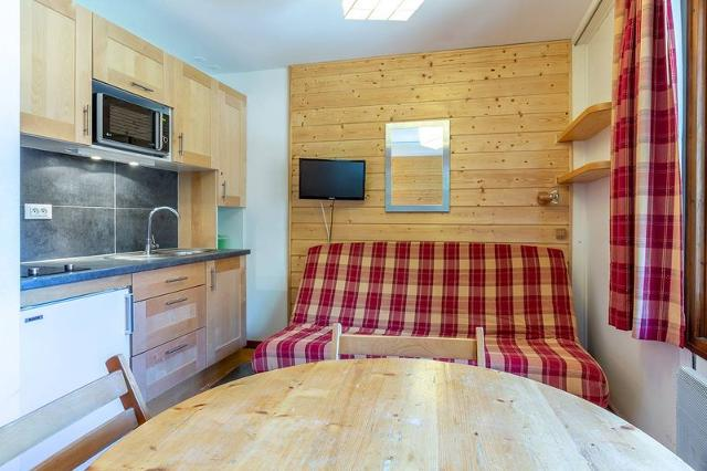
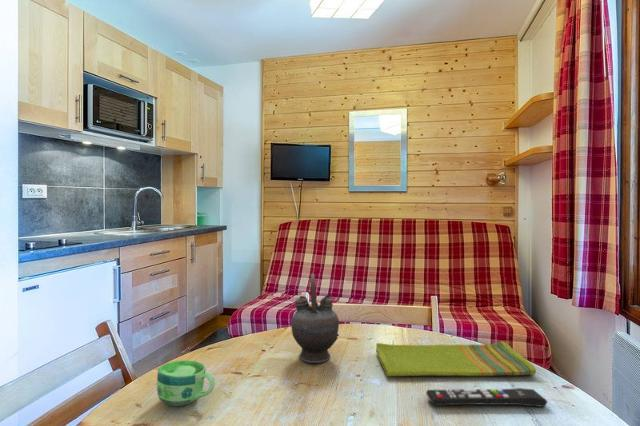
+ cup (188, 383)
+ teapot (315, 314)
+ dish towel (450, 357)
+ remote control (485, 397)
